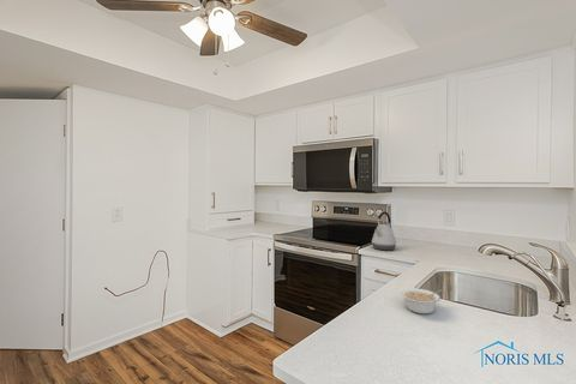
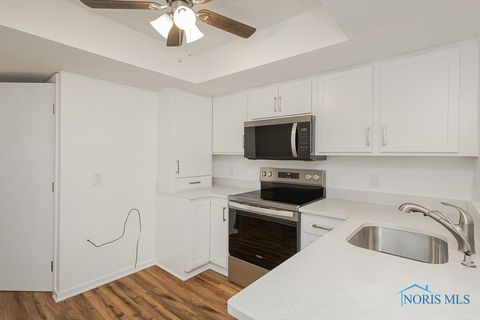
- legume (420, 299)
- kettle (383, 229)
